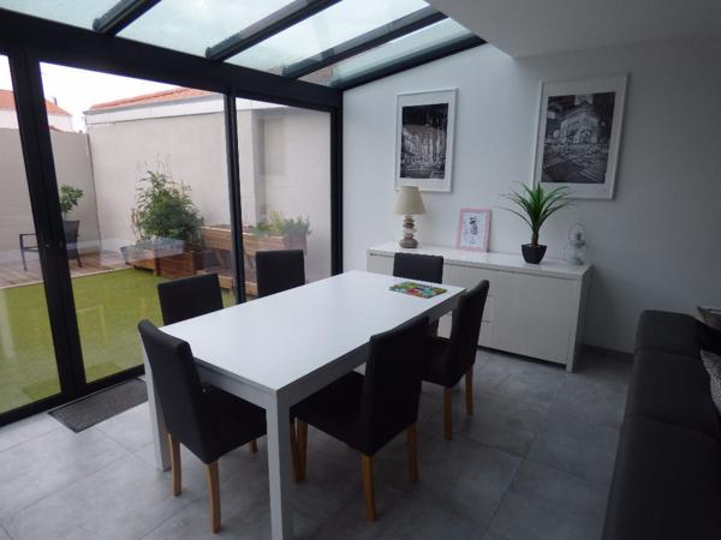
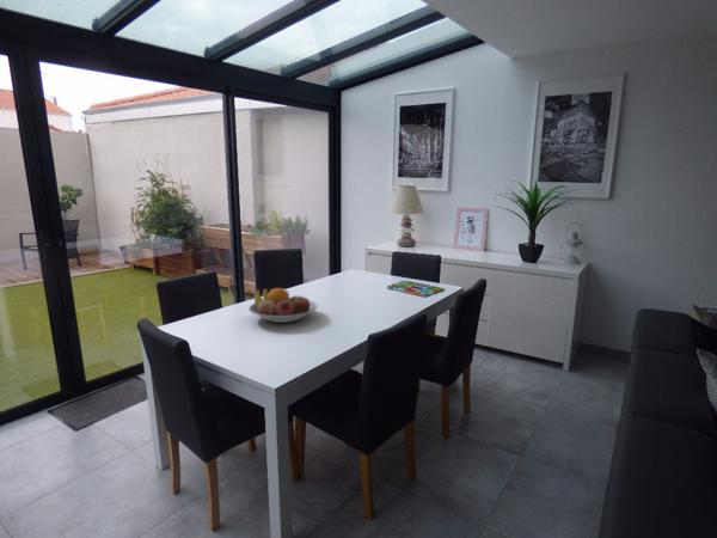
+ fruit bowl (283, 304)
